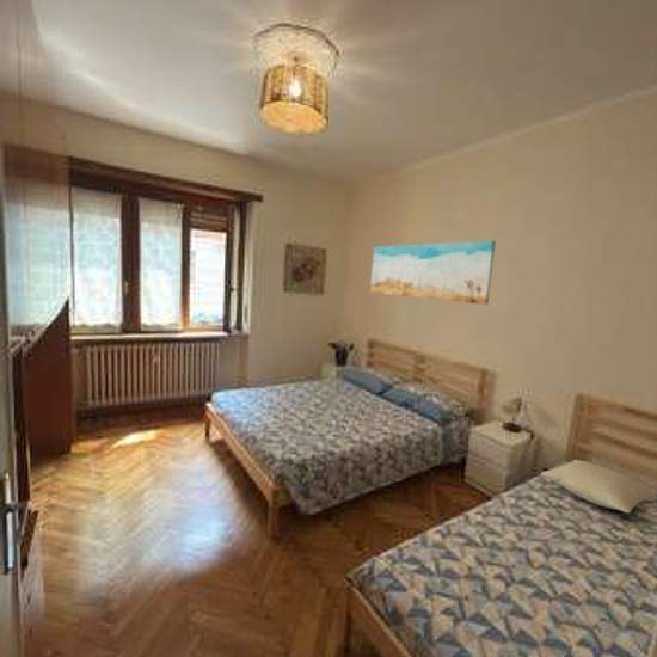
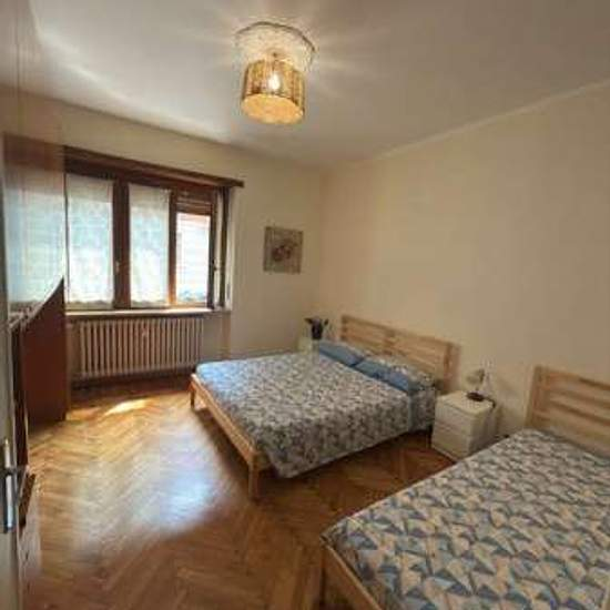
- pillow (598, 483)
- wall art (422, 271)
